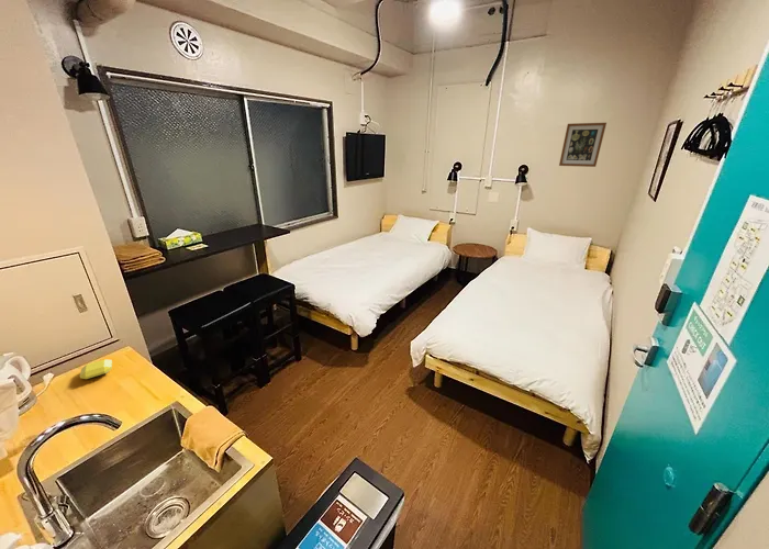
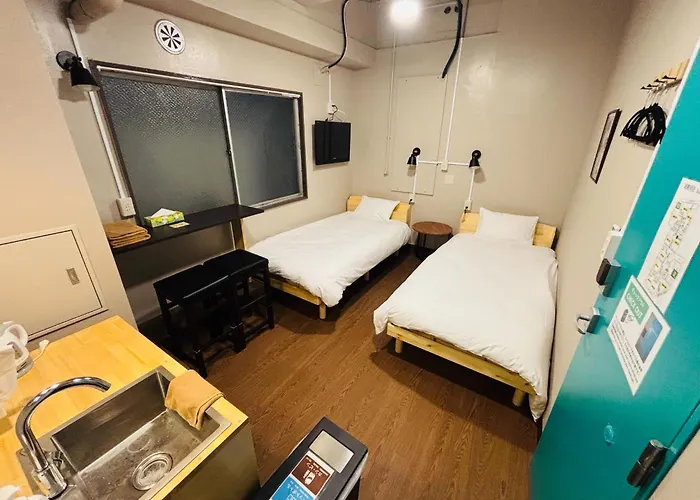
- wall art (581, 145)
- soap bar (97, 368)
